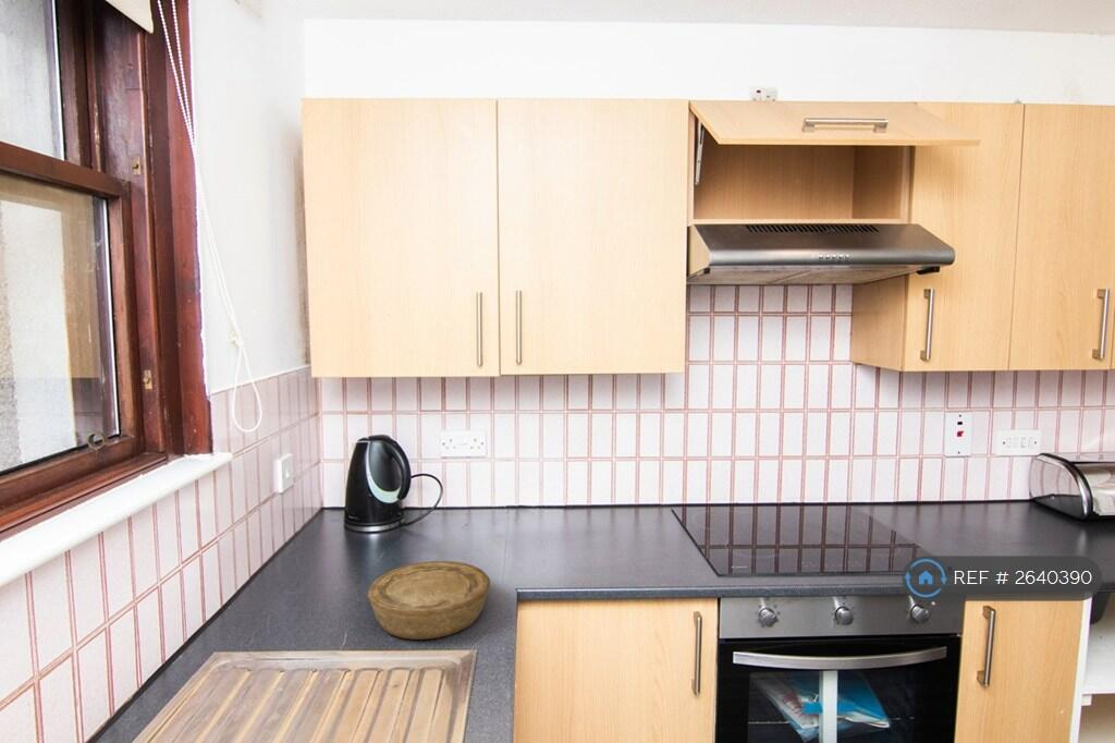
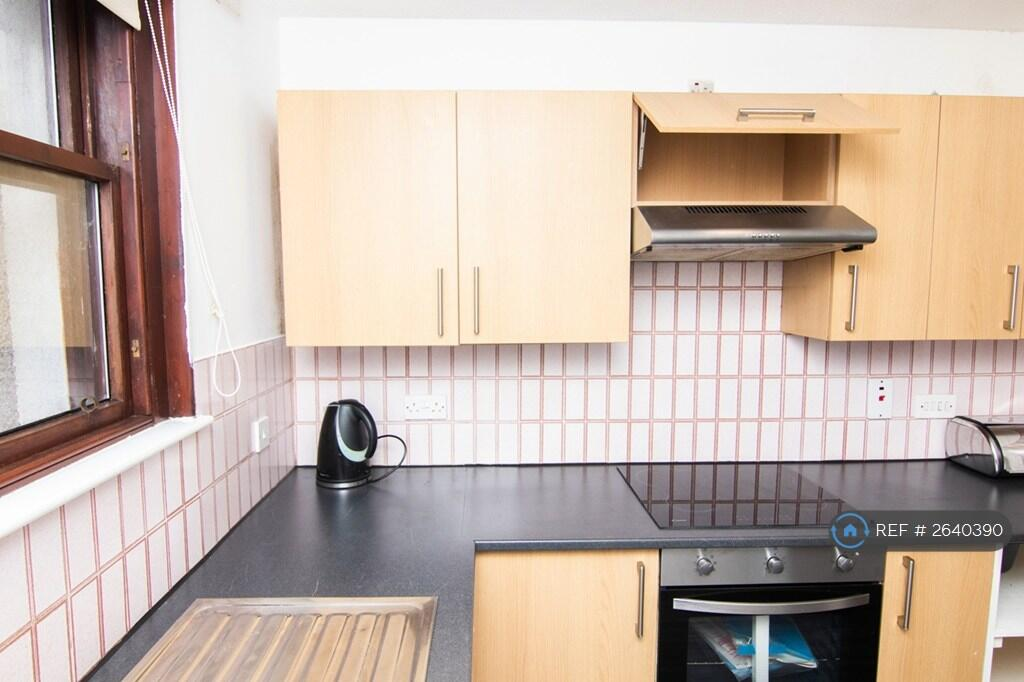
- bowl (430, 598)
